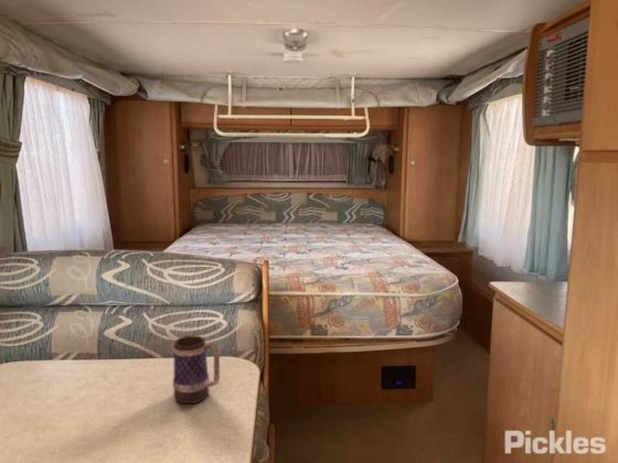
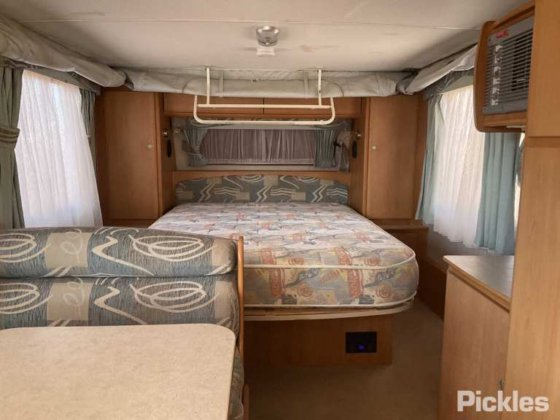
- mug (196, 368)
